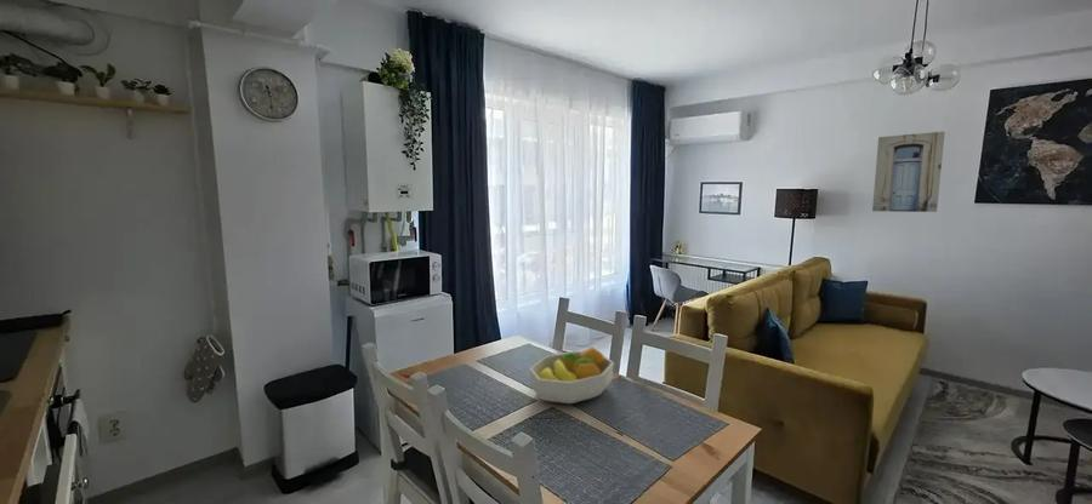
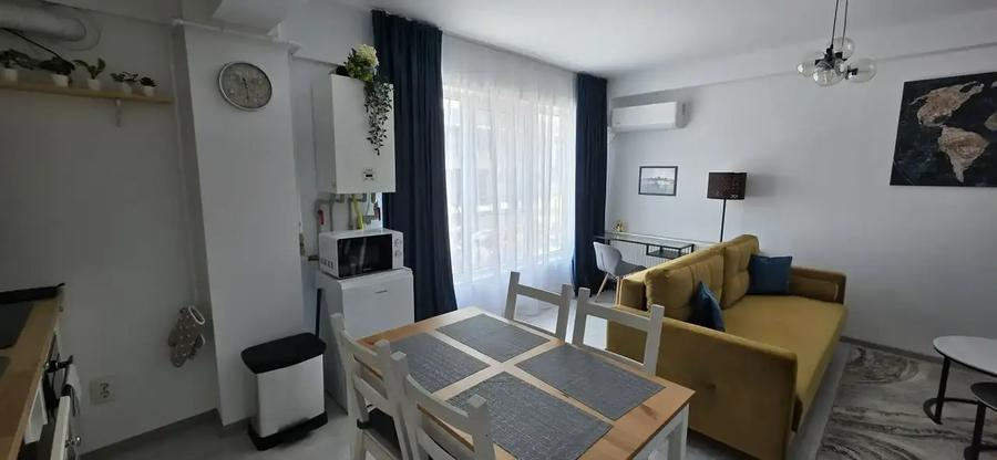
- fruit bowl (571, 372)
- wall art (906, 173)
